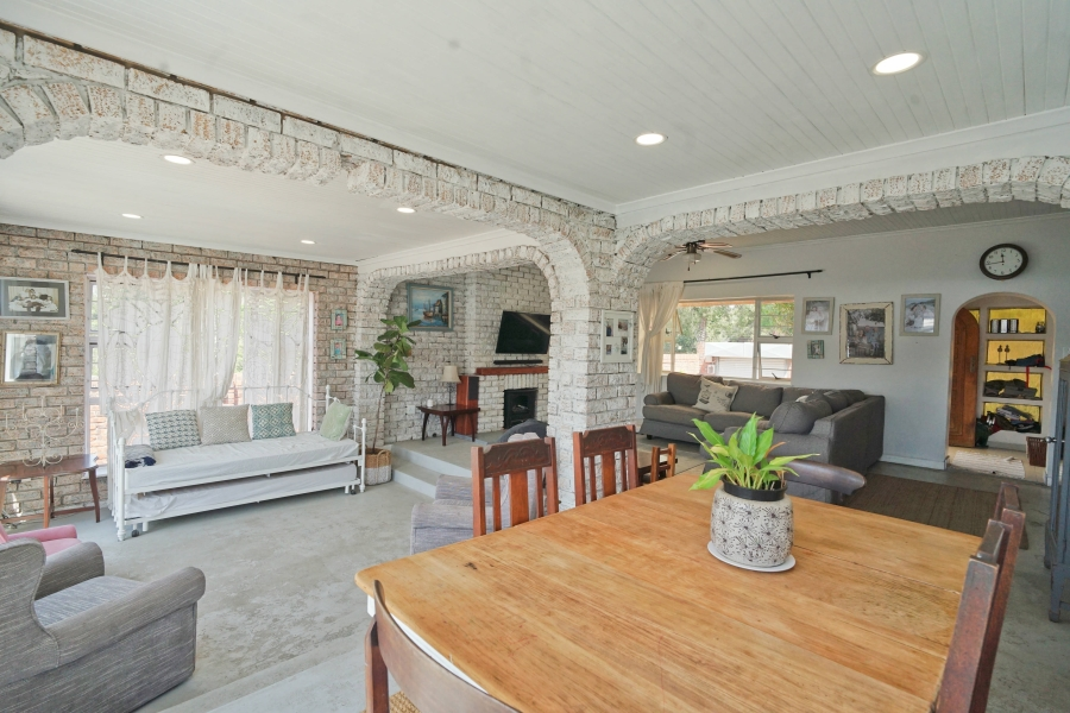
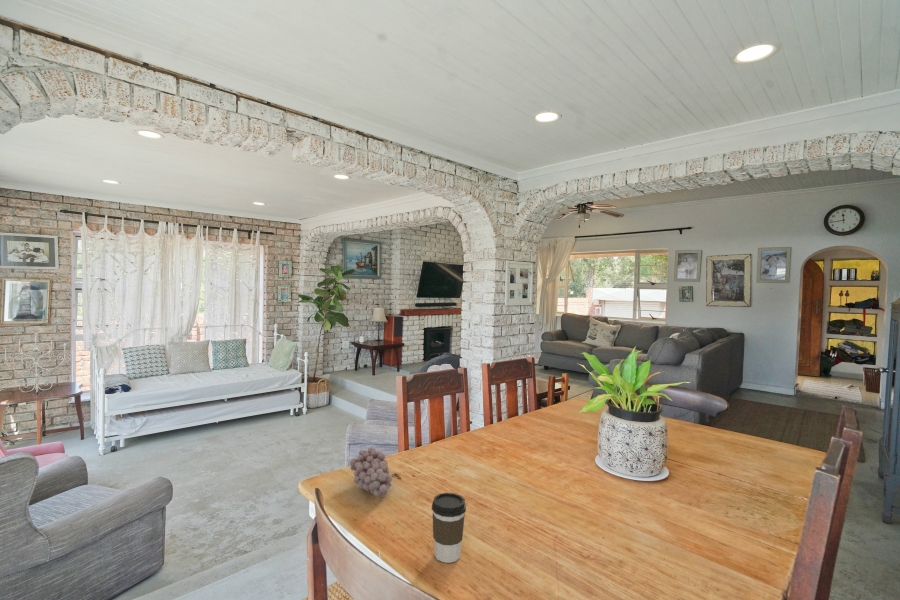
+ fruit (372, 472)
+ coffee cup (448, 527)
